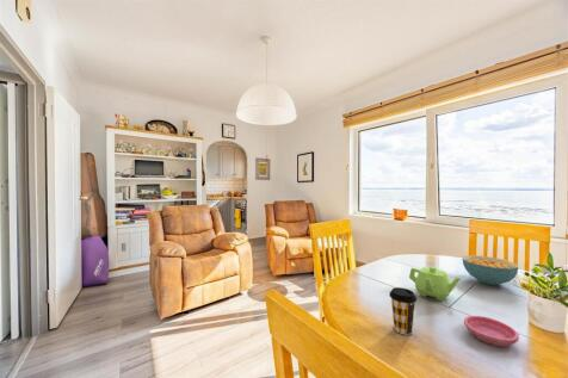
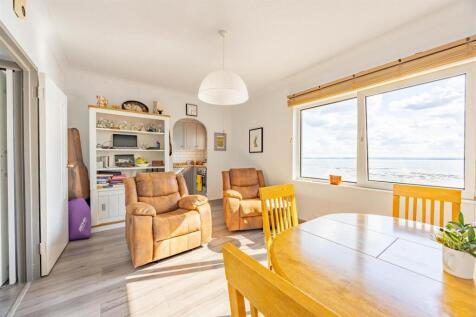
- cereal bowl (488, 272)
- saucer (489, 330)
- teapot (432, 283)
- coffee cup (402, 310)
